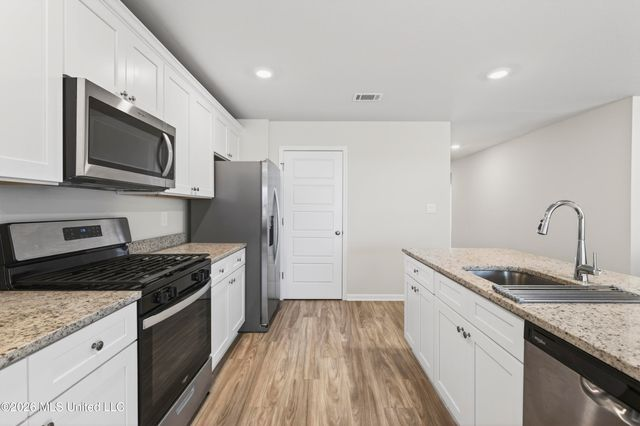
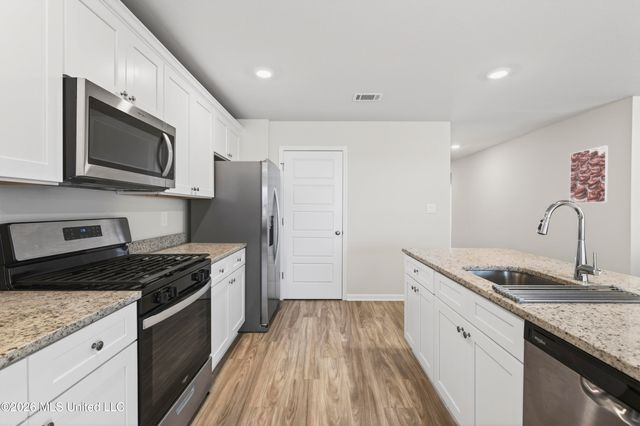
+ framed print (587, 176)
